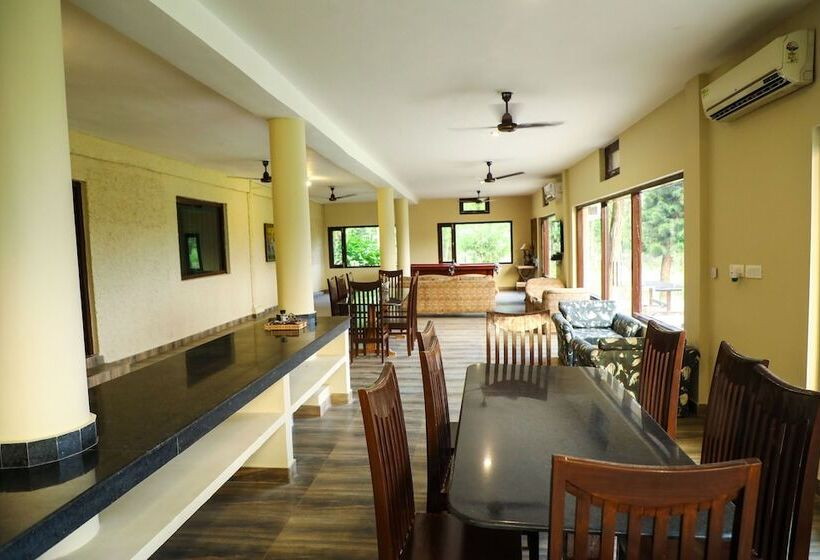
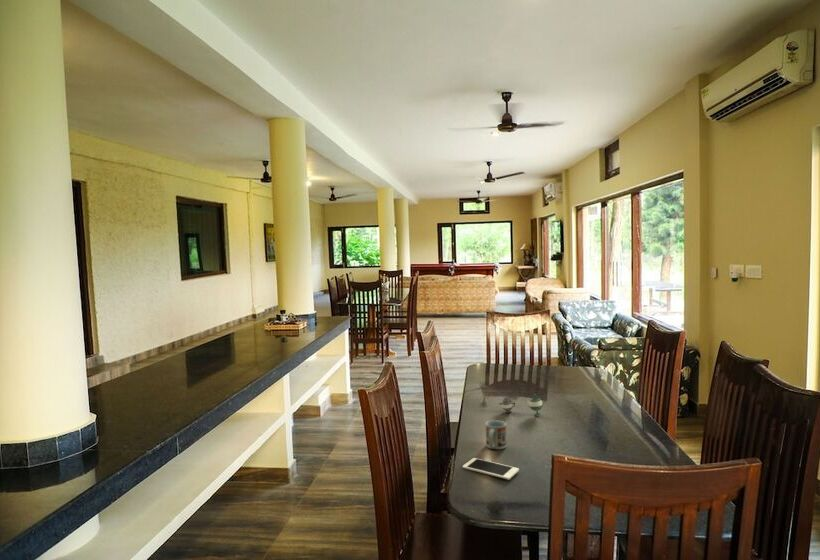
+ teapot (527, 401)
+ cup (495, 435)
+ cell phone (490, 468)
